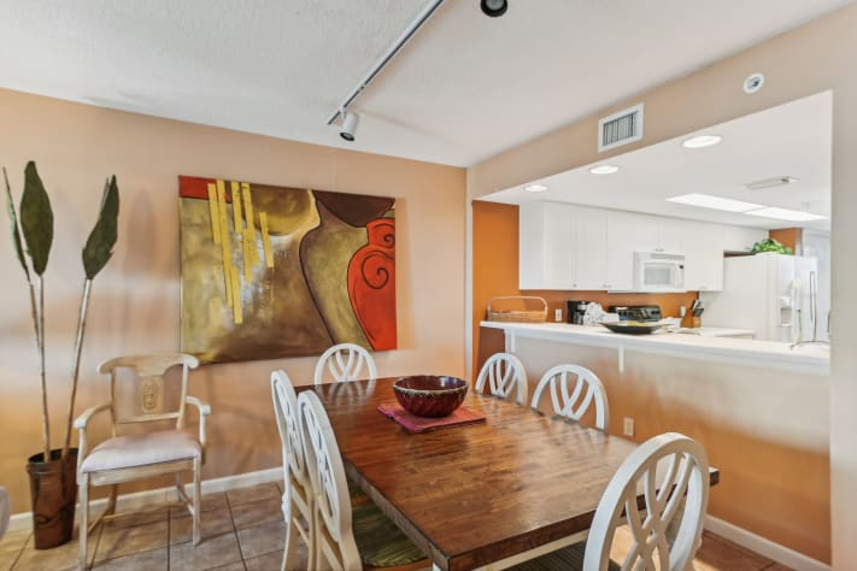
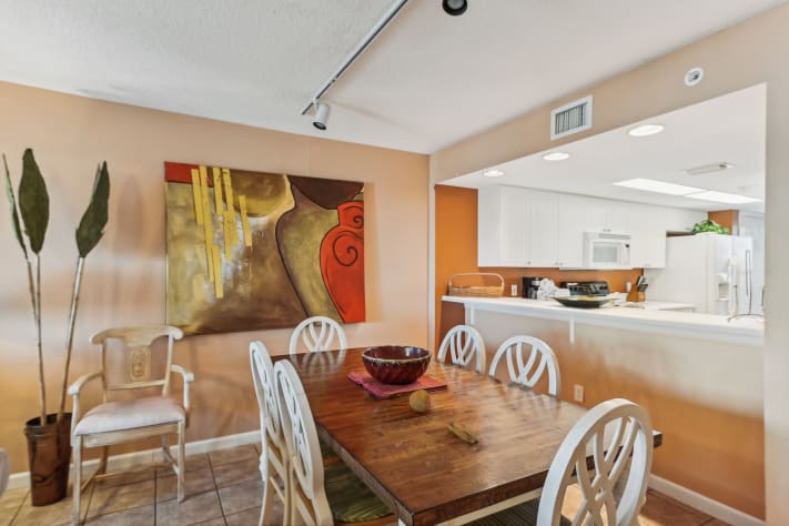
+ fruit (419, 401)
+ banana (459, 428)
